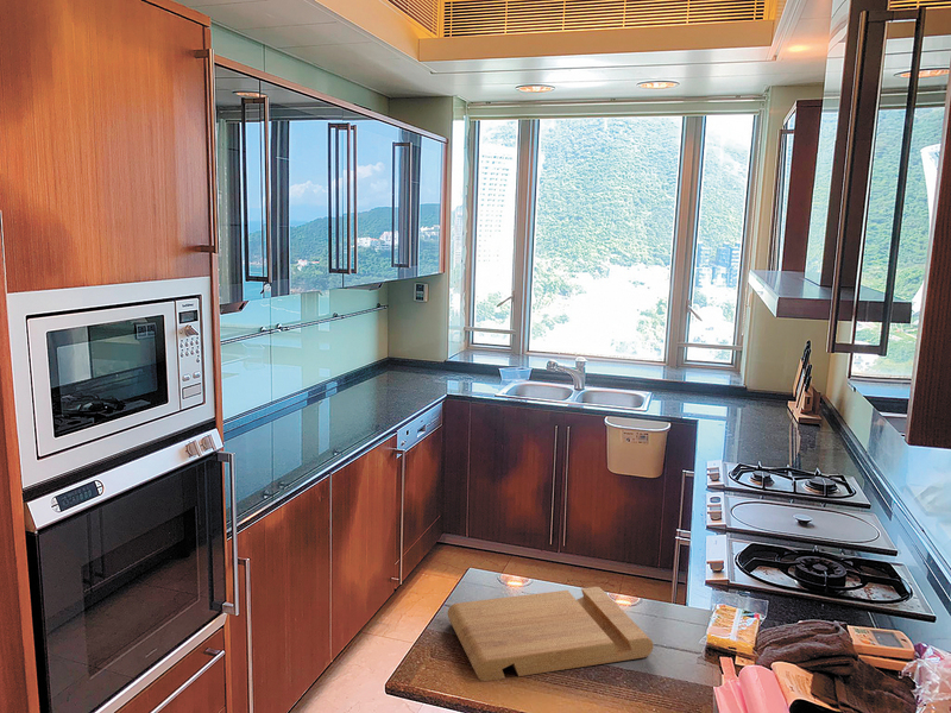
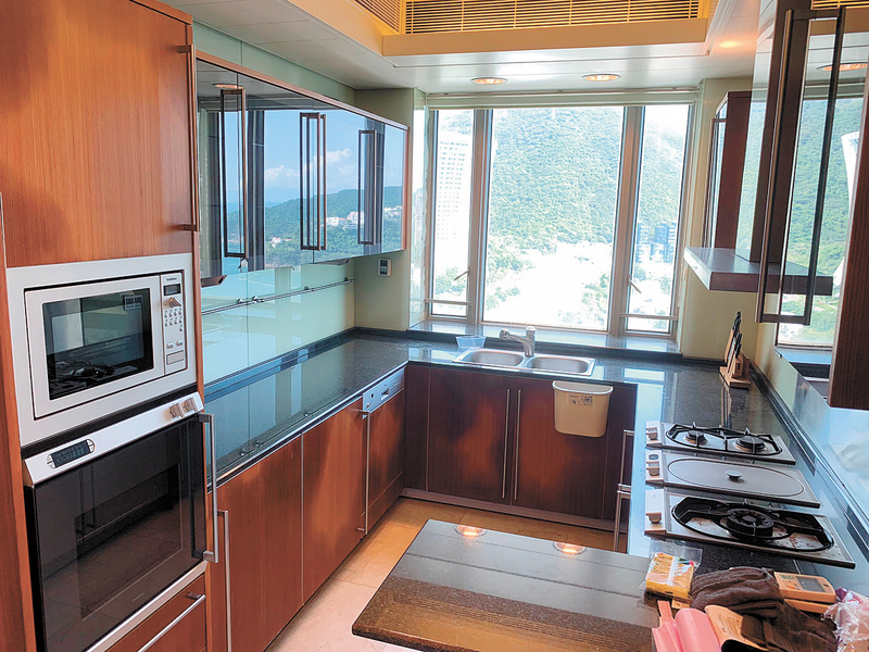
- cutting board (546, 629)
